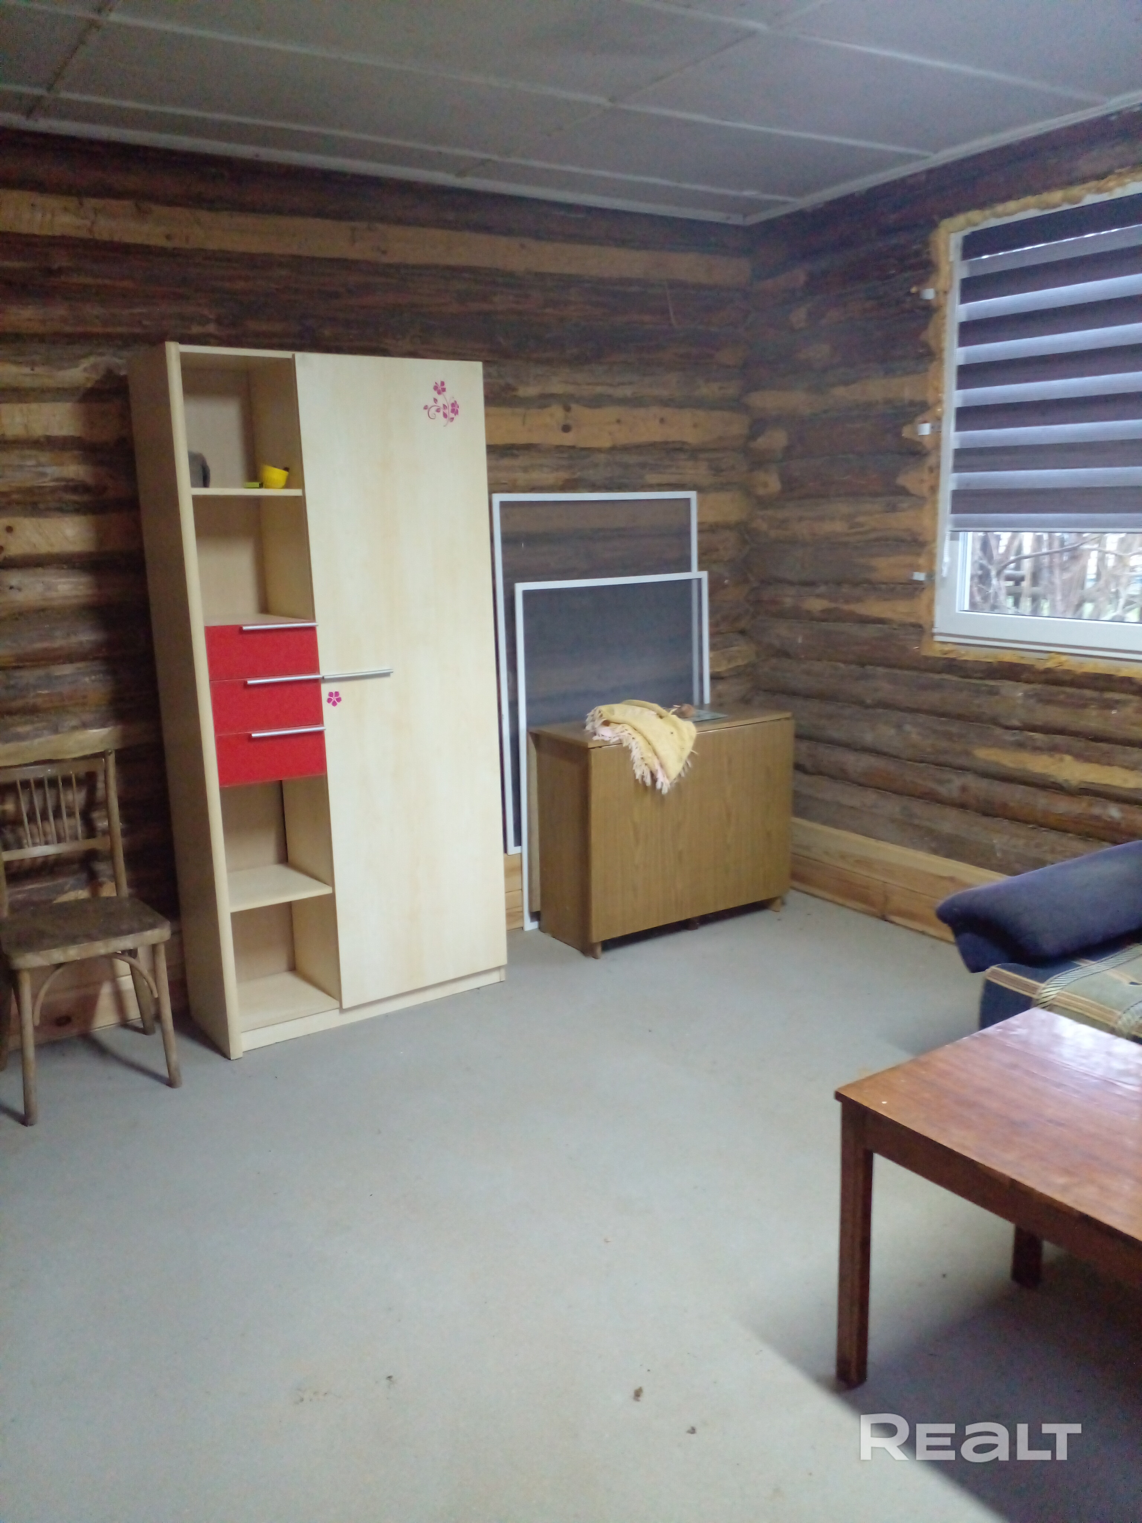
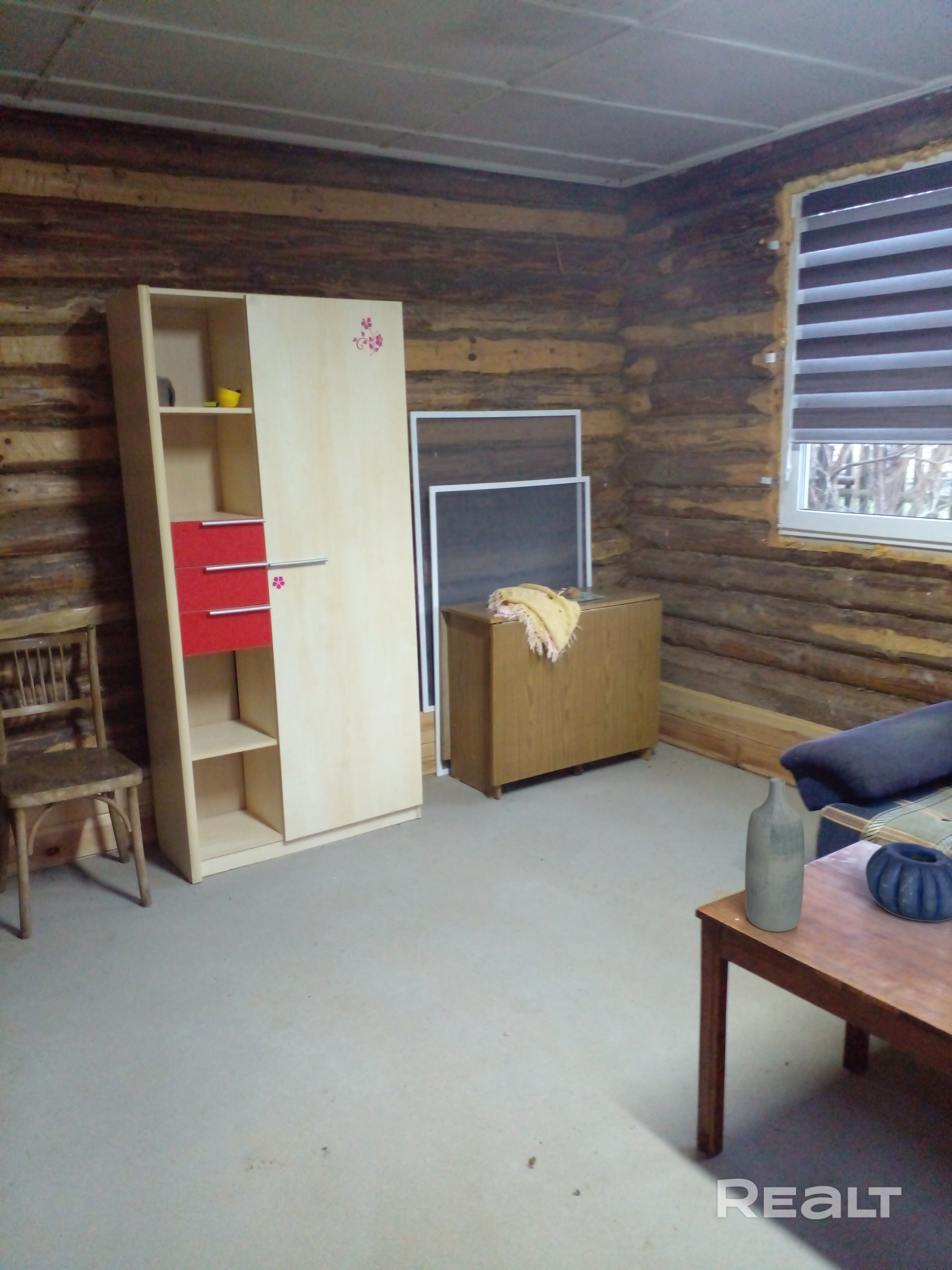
+ decorative bowl (916, 880)
+ bottle (775, 851)
